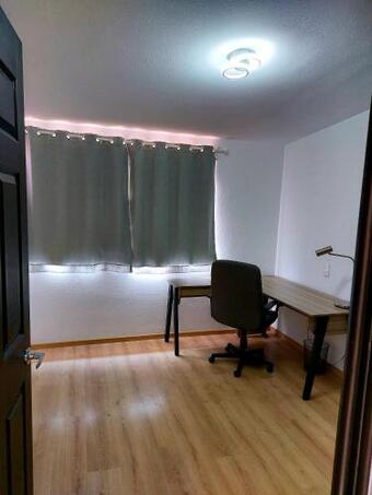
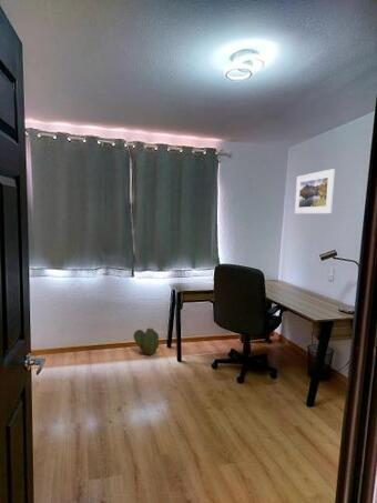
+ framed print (313, 193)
+ cactus (146, 340)
